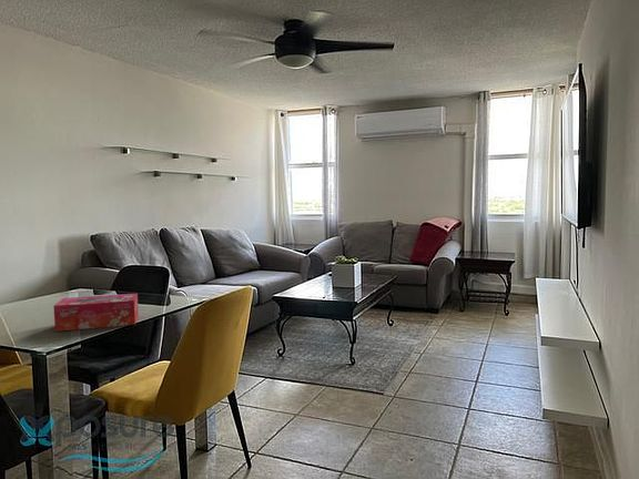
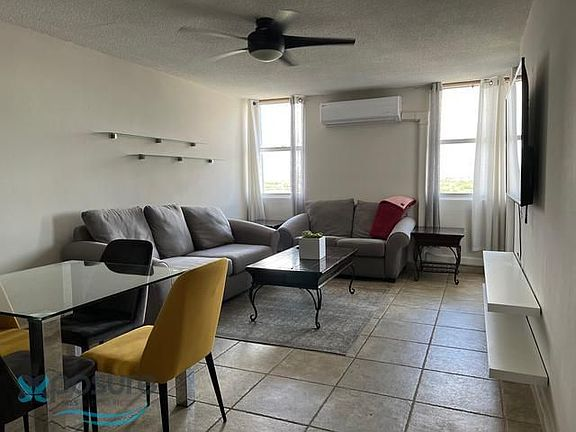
- tissue box (98, 310)
